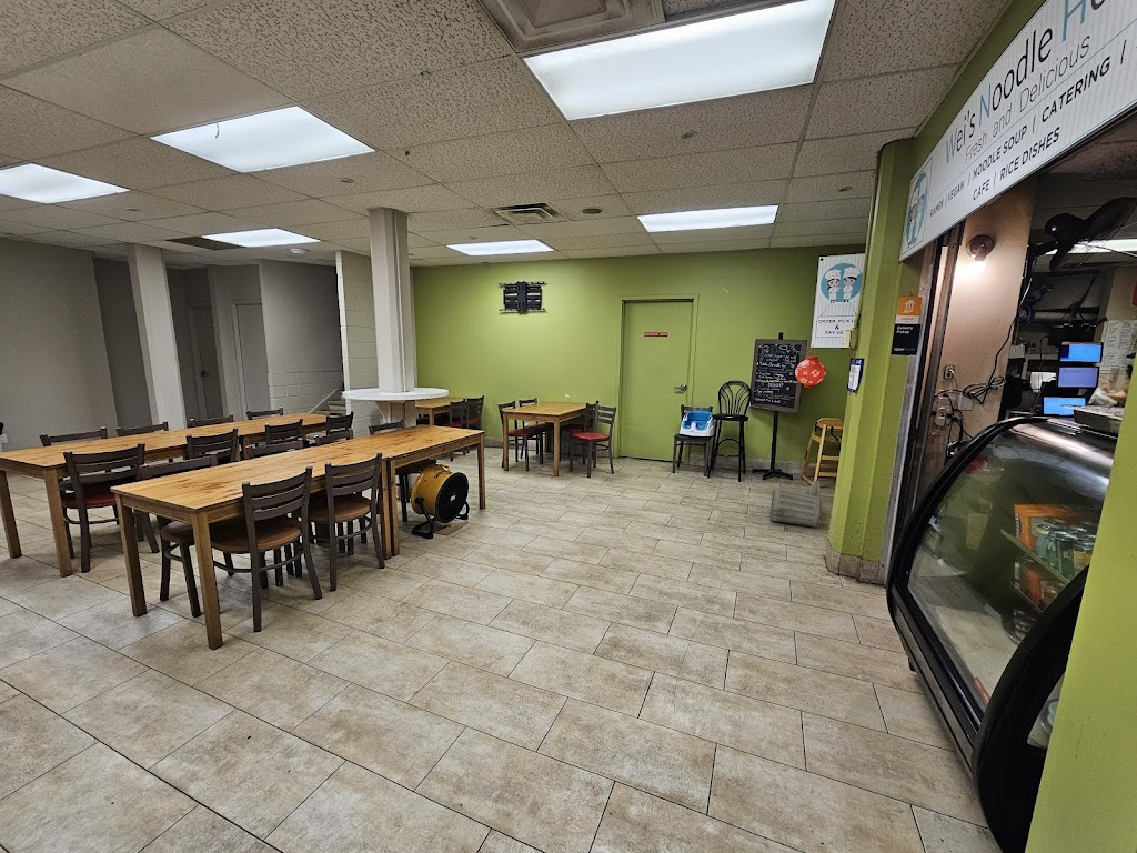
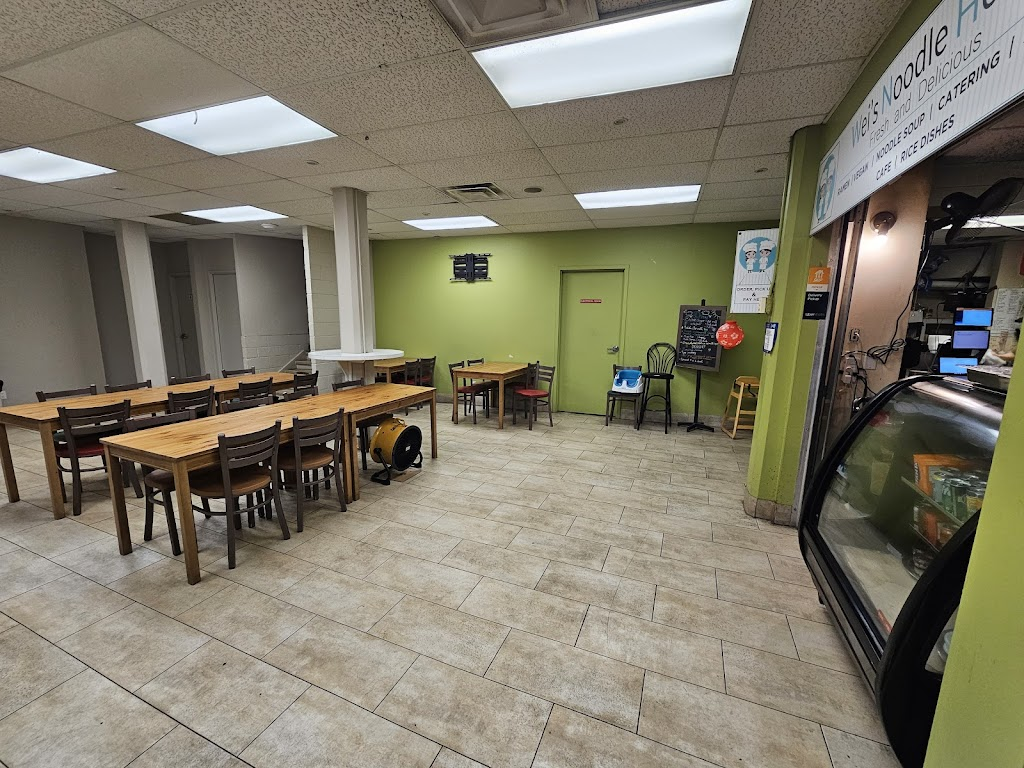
- trash can (794, 500)
